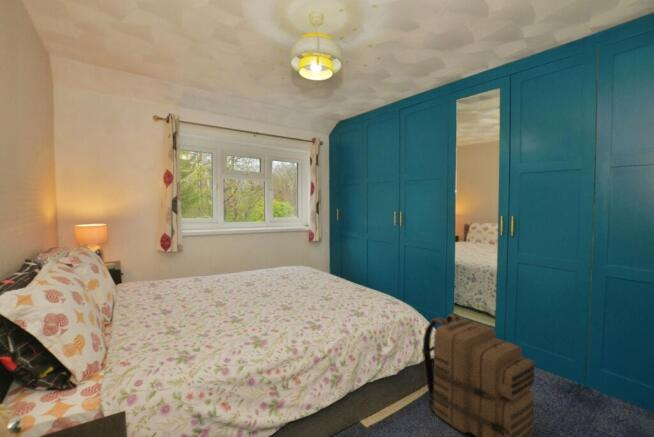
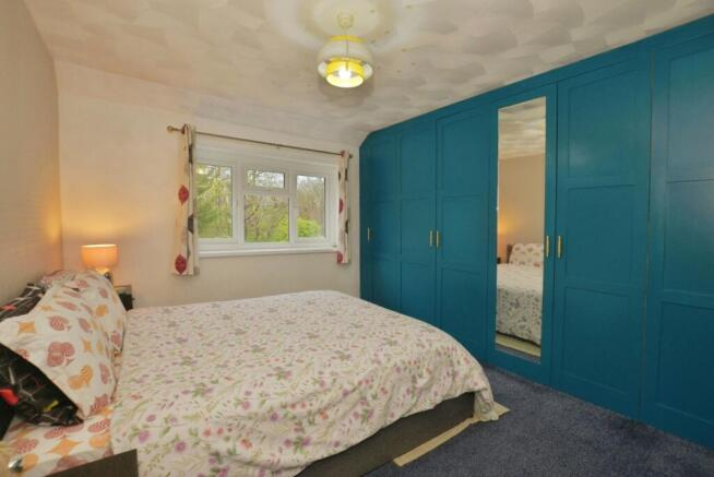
- backpack (473, 373)
